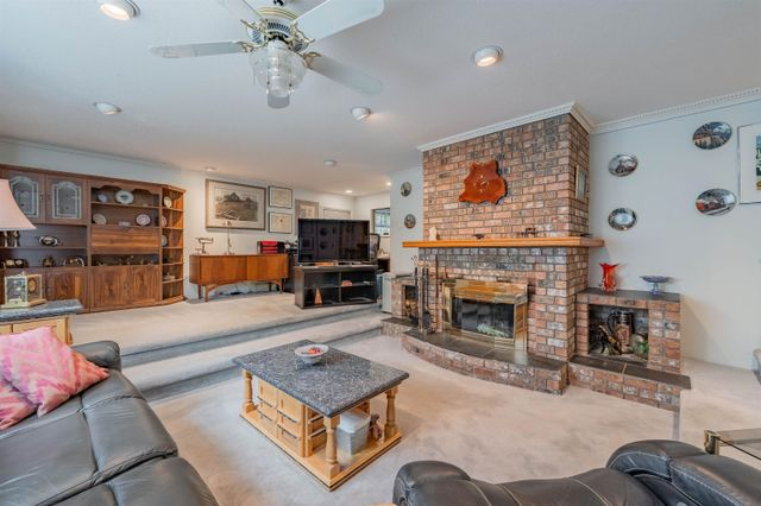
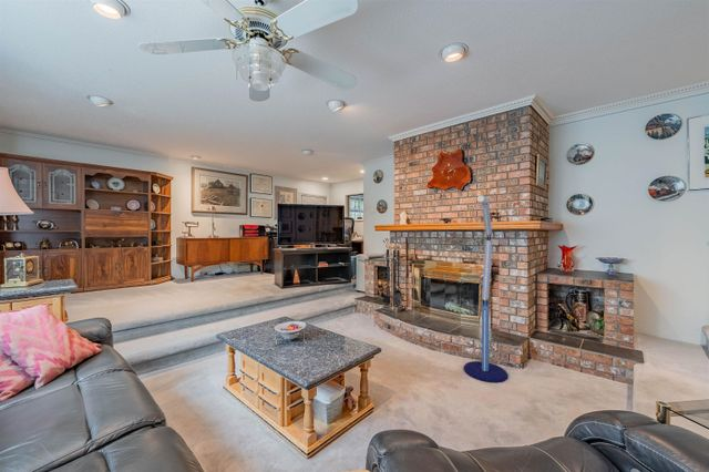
+ floor lamp (484, 286)
